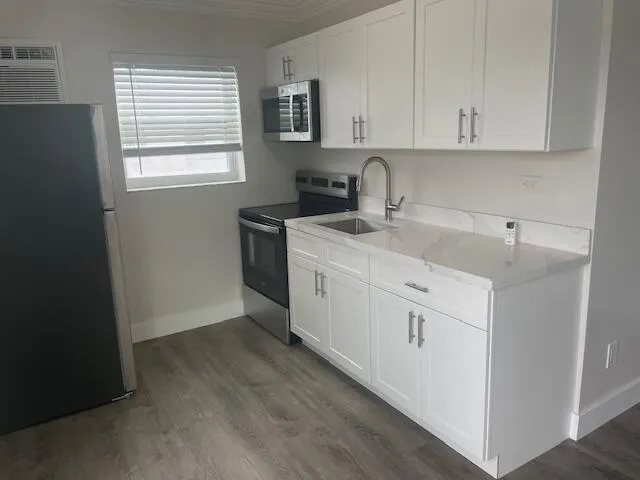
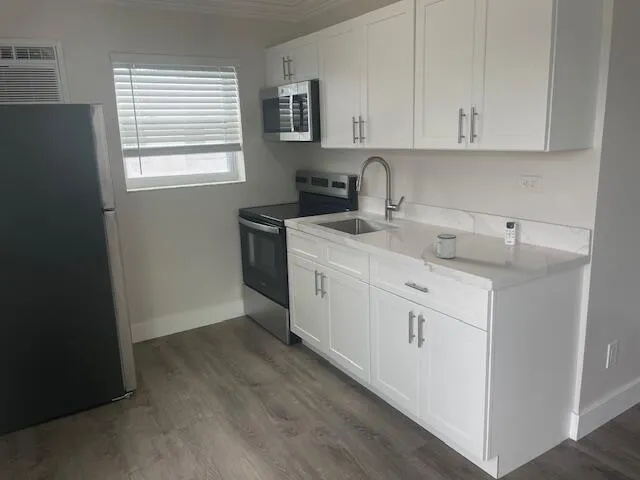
+ mug (443, 246)
